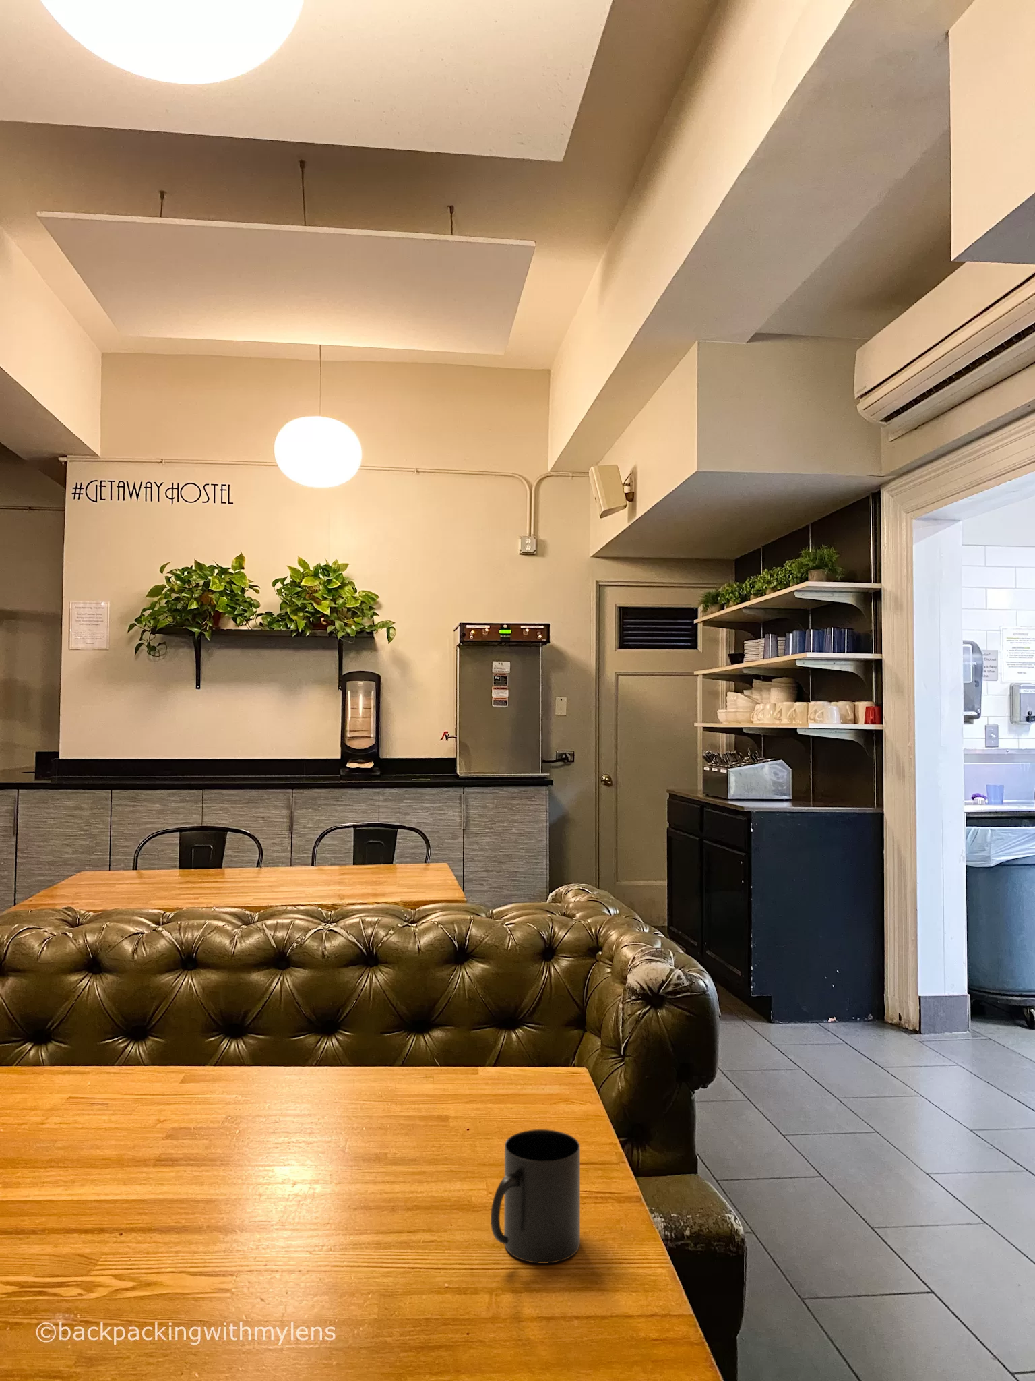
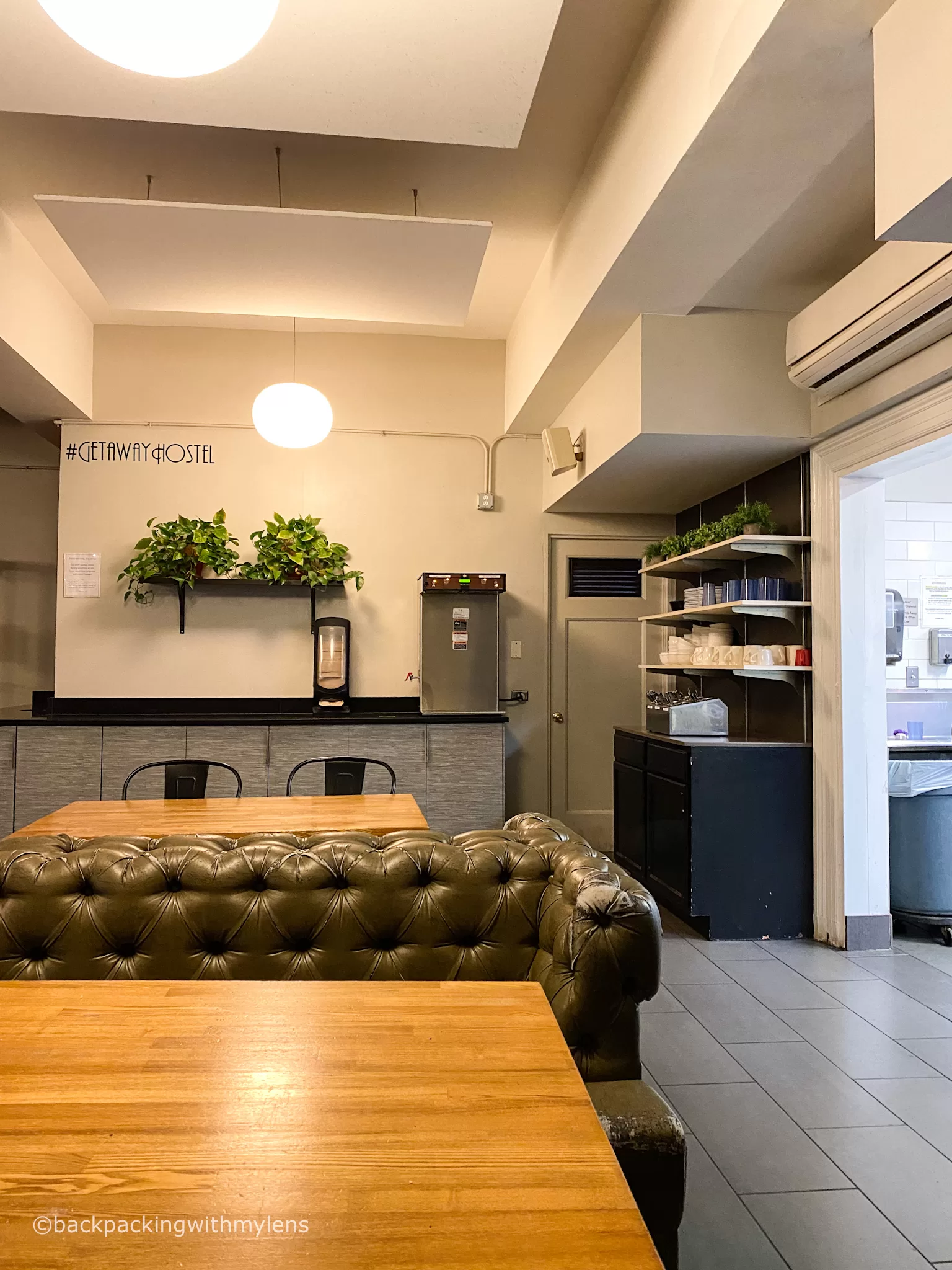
- mug (531, 1199)
